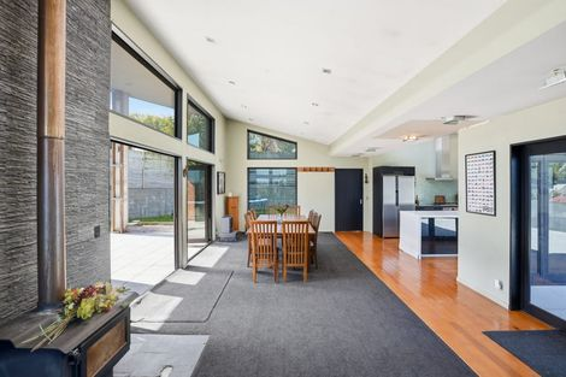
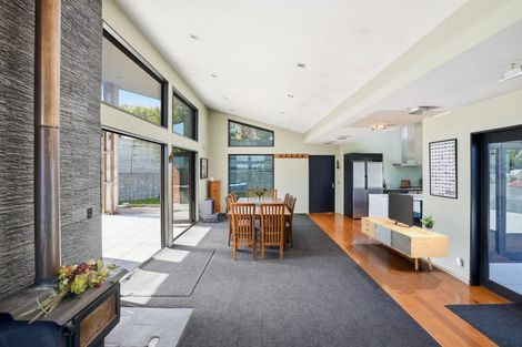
+ media console (398, 224)
